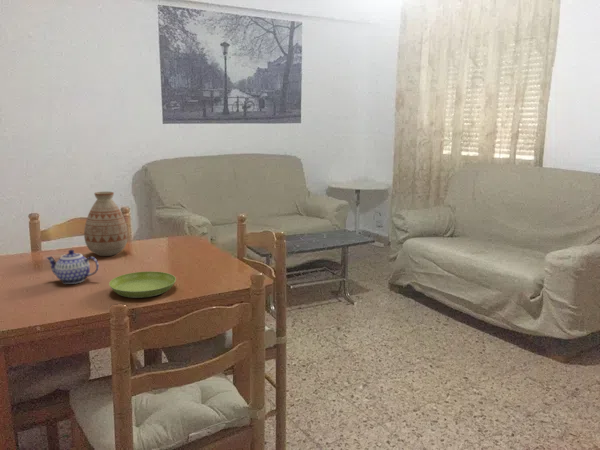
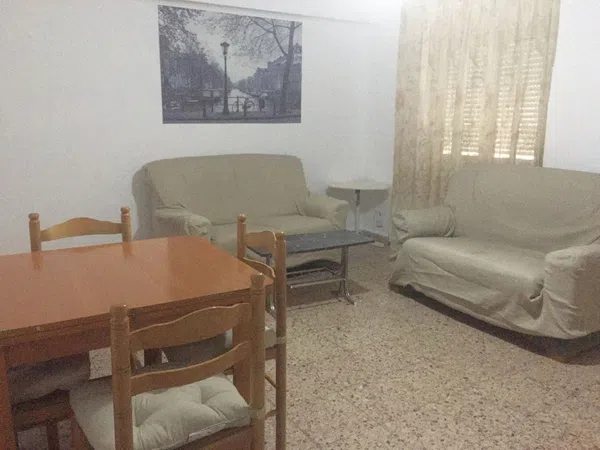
- vase (105, 223)
- teapot (72, 265)
- saucer (143, 285)
